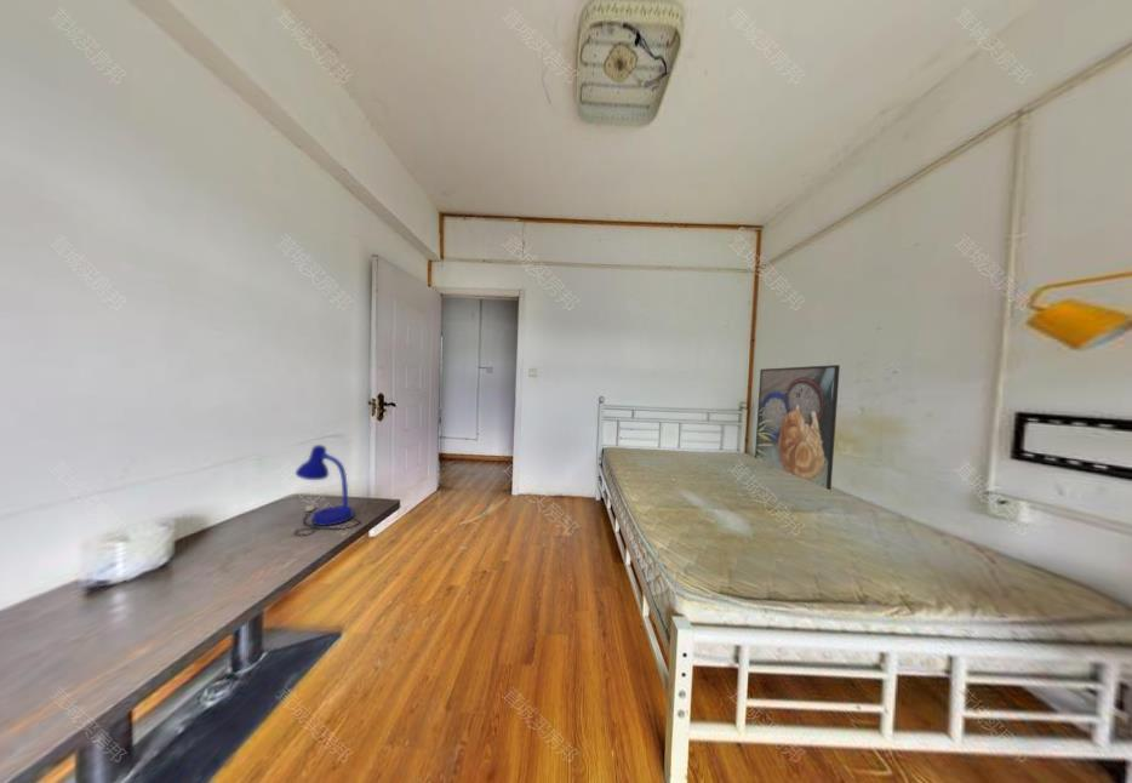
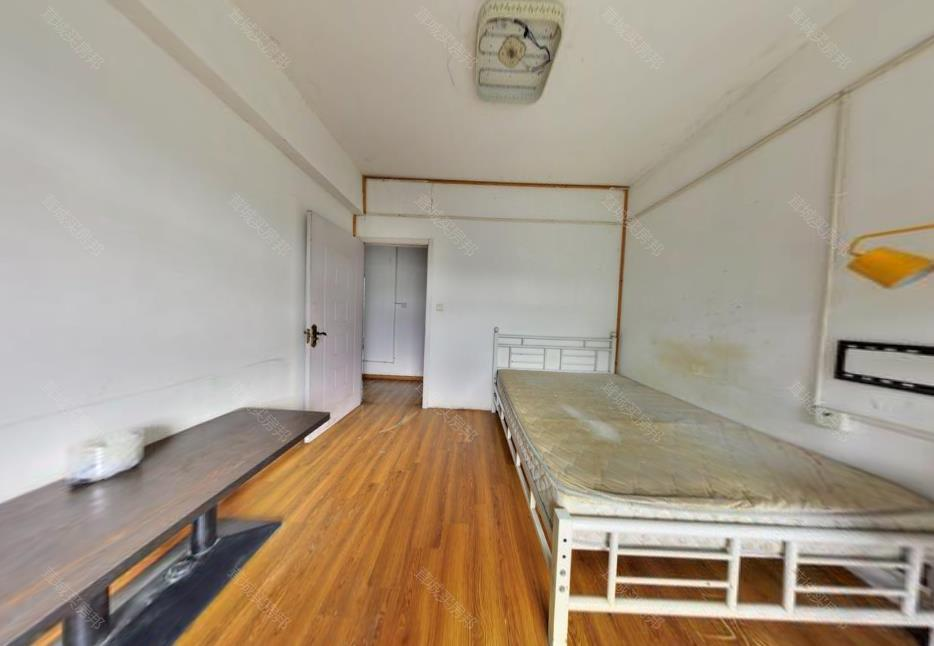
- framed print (789, 427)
- desk lamp (321, 479)
